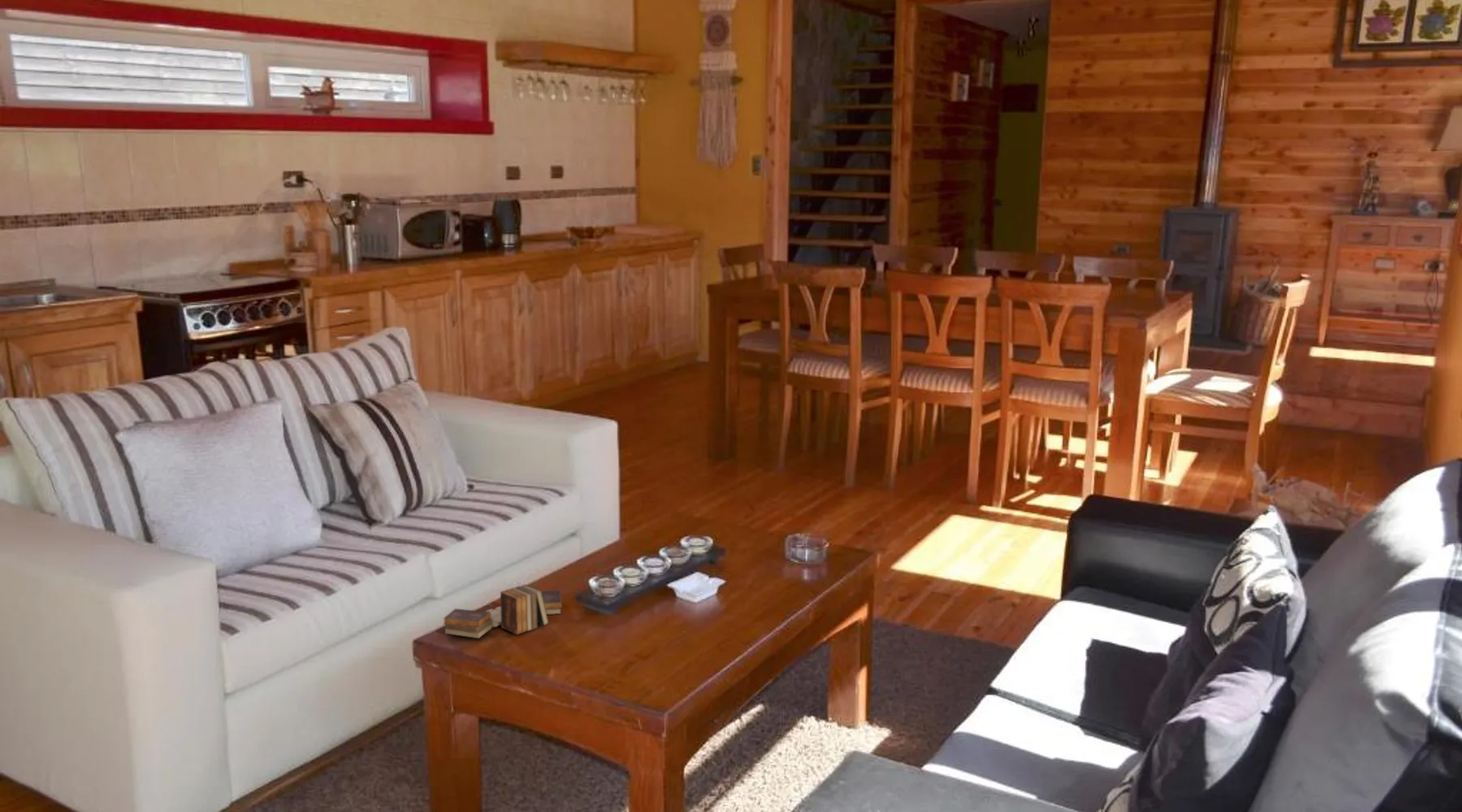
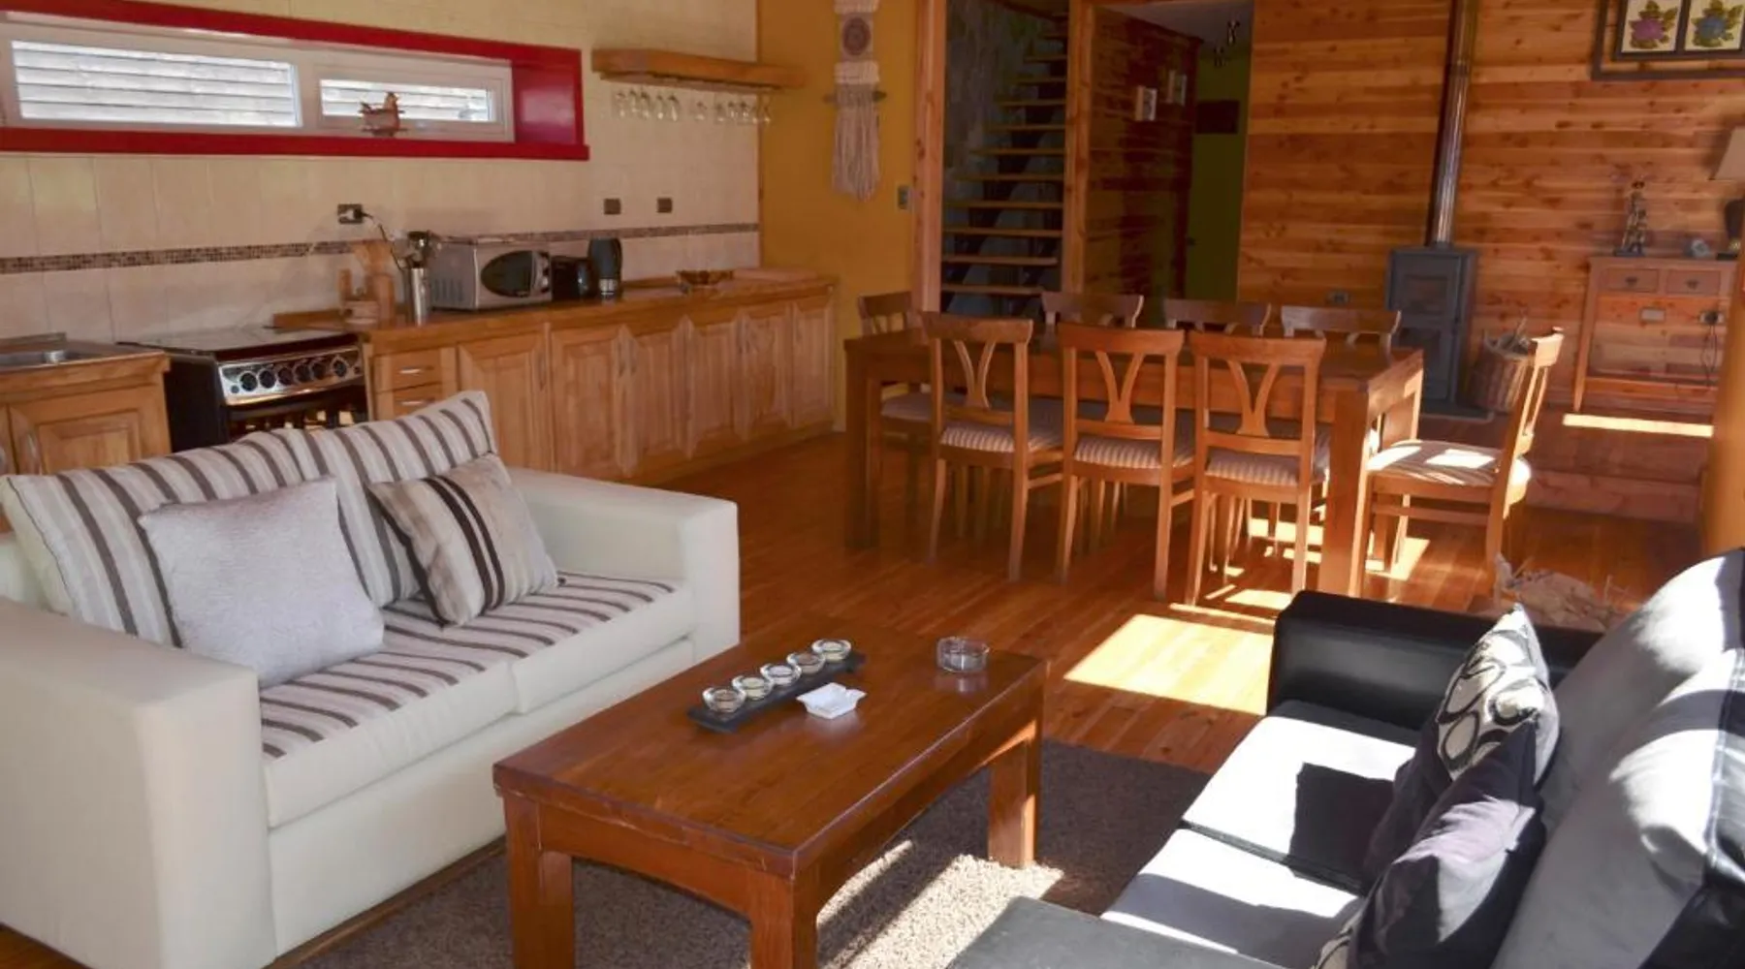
- book (512, 603)
